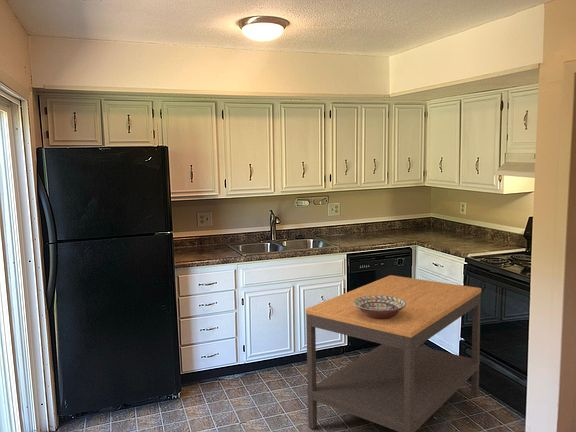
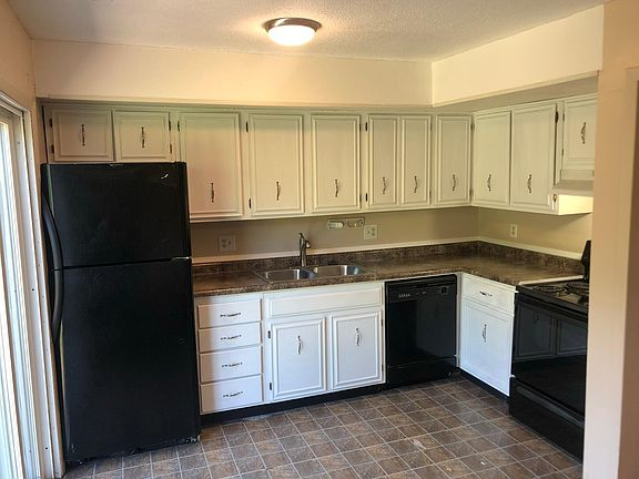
- decorative bowl (379, 308)
- side table (398, 354)
